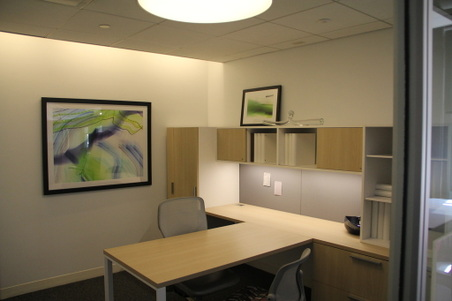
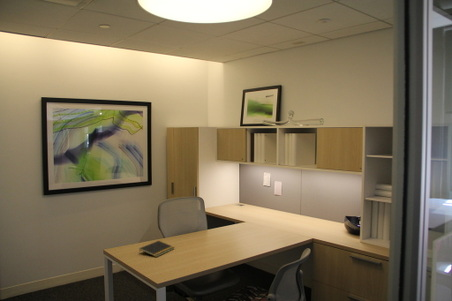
+ notepad (157, 248)
